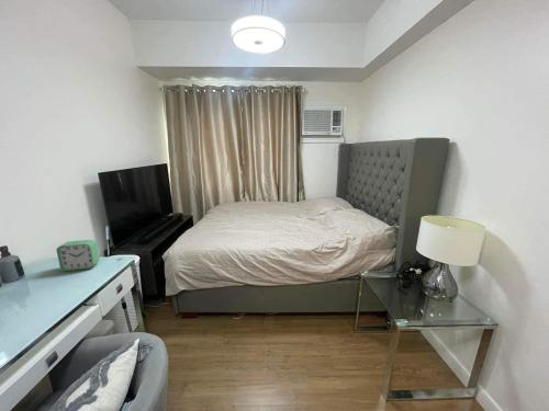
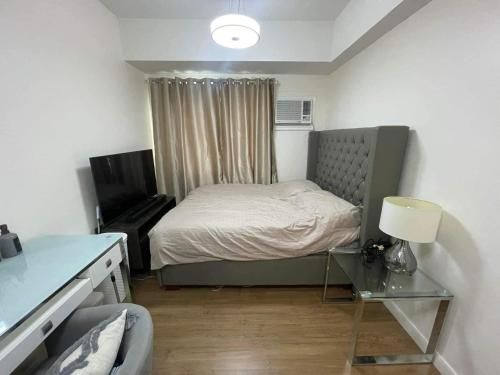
- alarm clock (79, 254)
